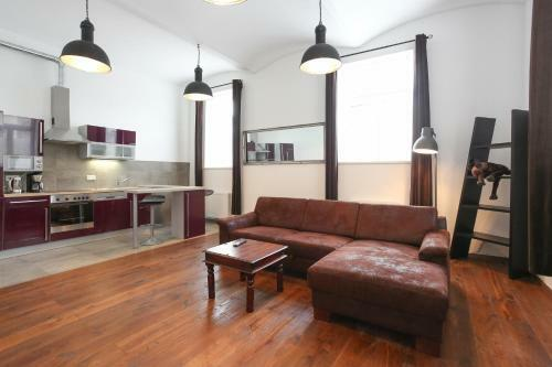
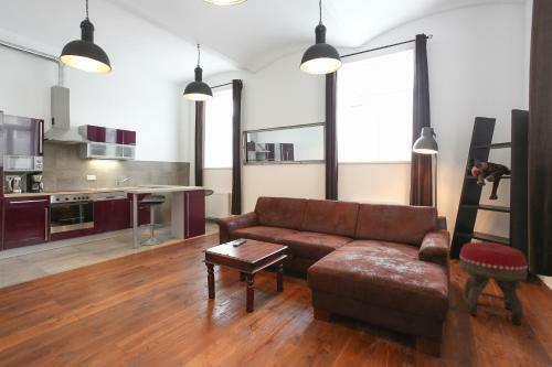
+ footstool (490, 278)
